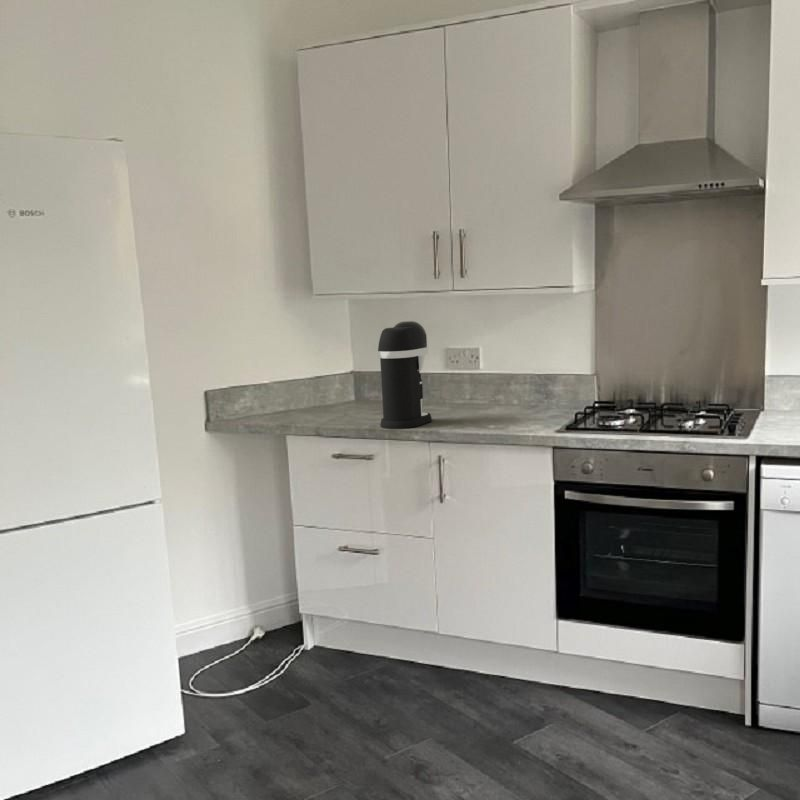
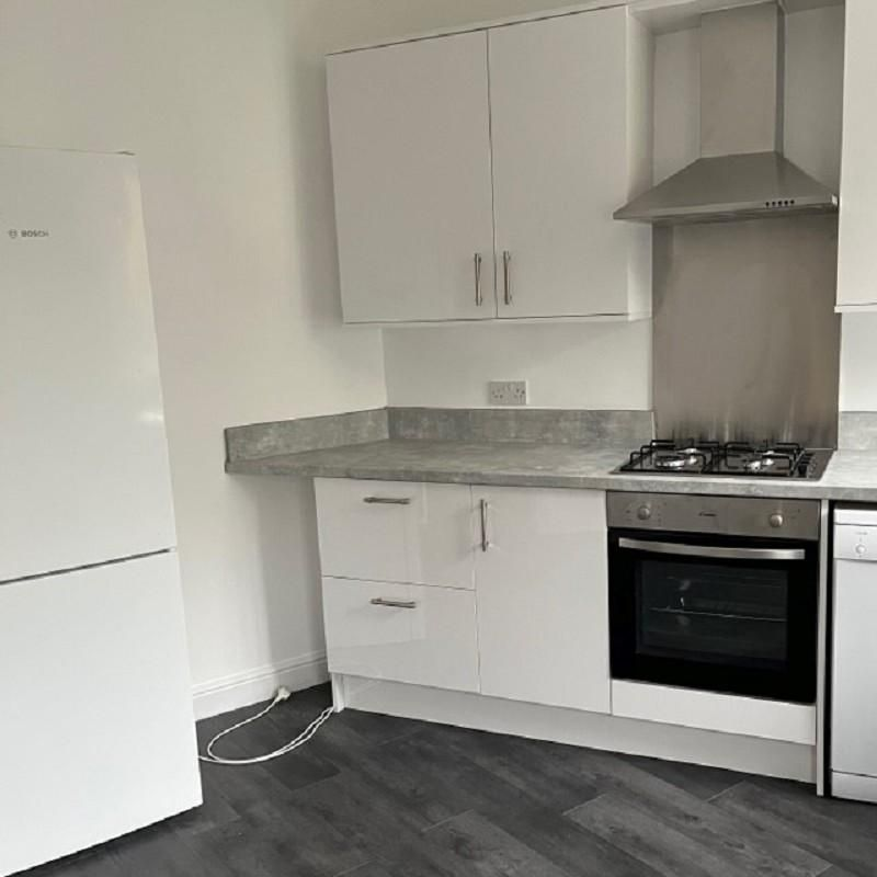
- coffee maker (404, 372)
